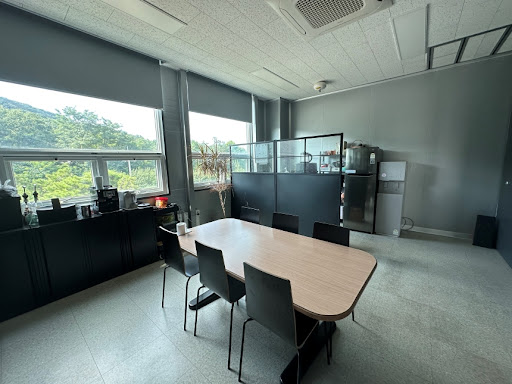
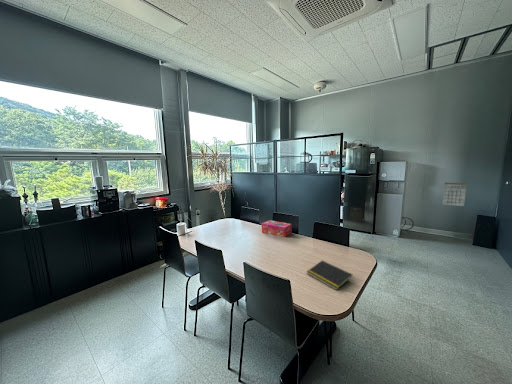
+ notepad (328, 273)
+ calendar (454, 191)
+ tissue box (276, 228)
